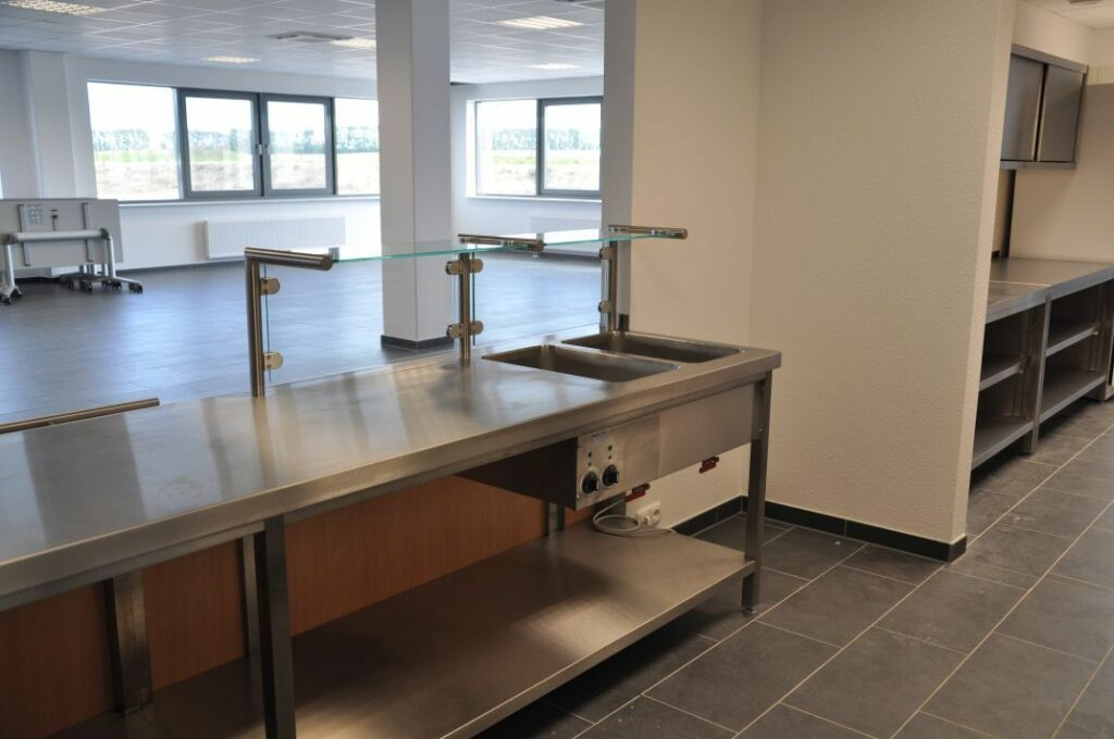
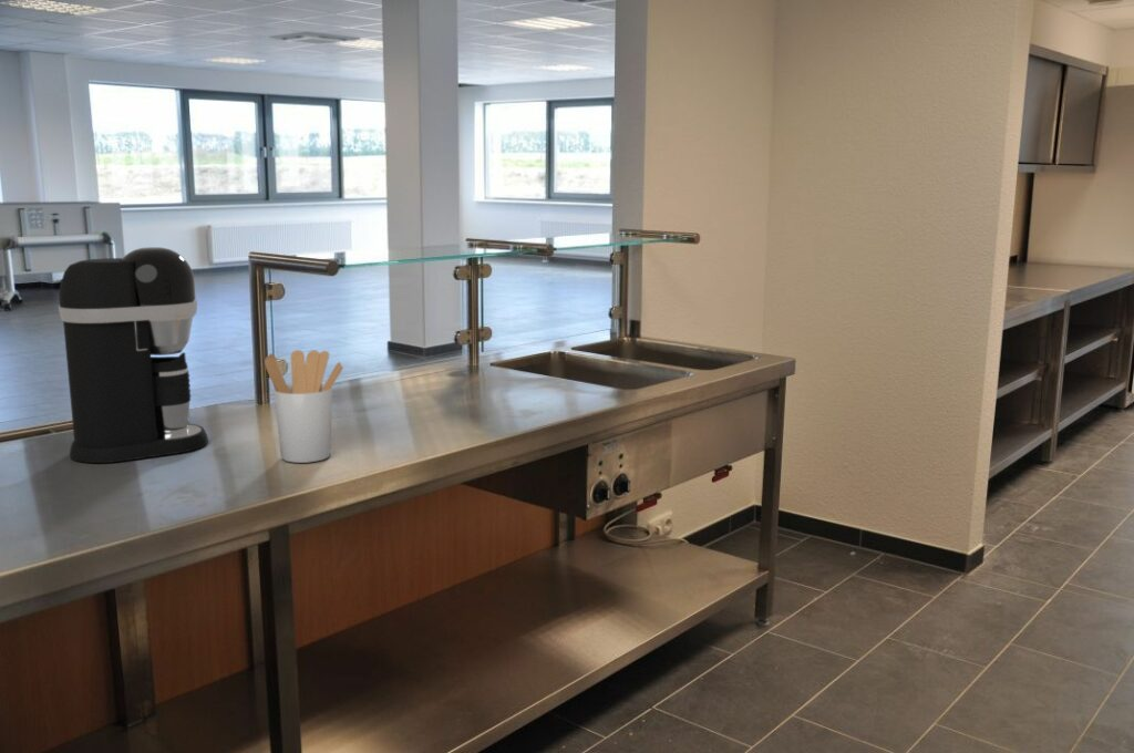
+ coffee maker (133, 350)
+ utensil holder (306, 402)
